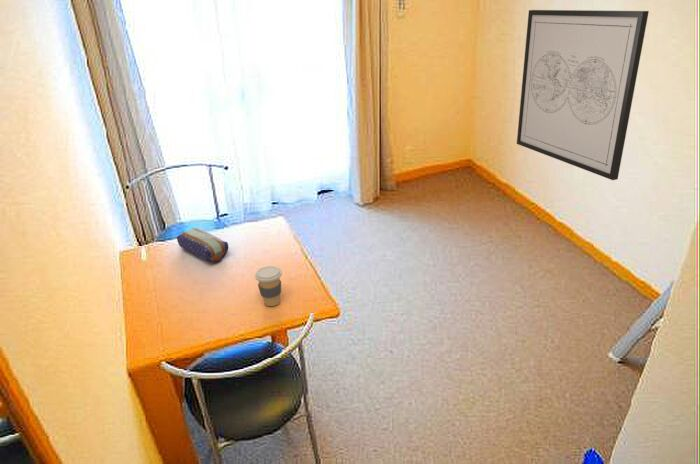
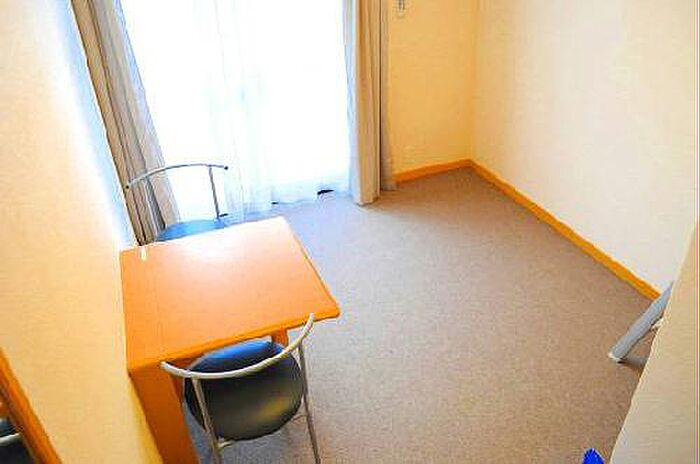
- pencil case (202, 243)
- coffee cup (270, 286)
- wall art (570, 89)
